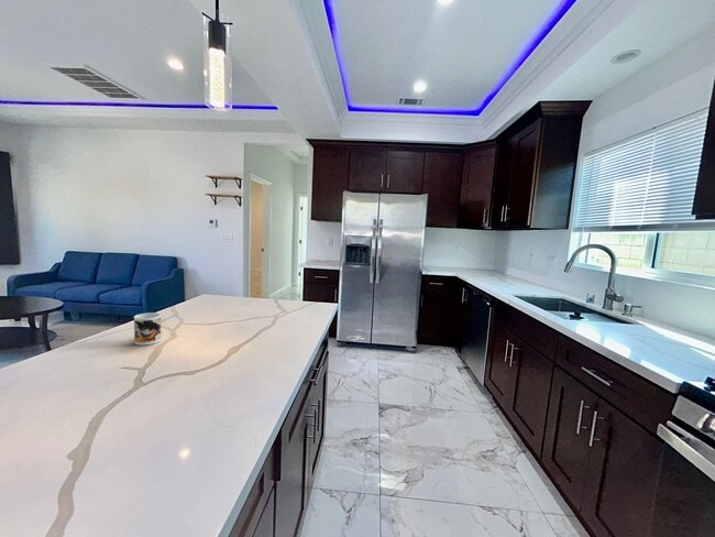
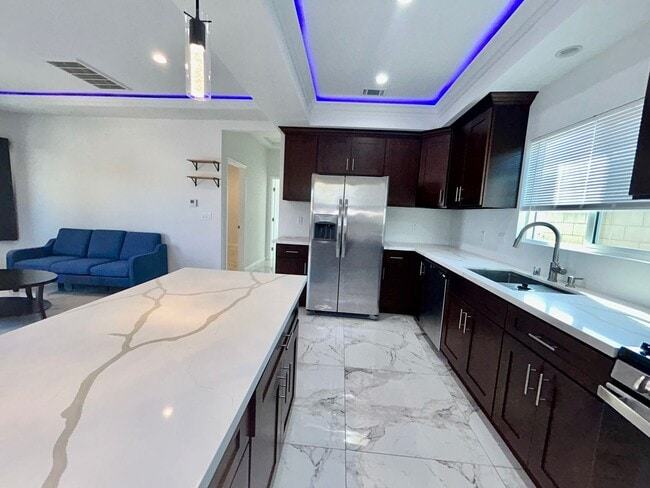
- mug (148, 327)
